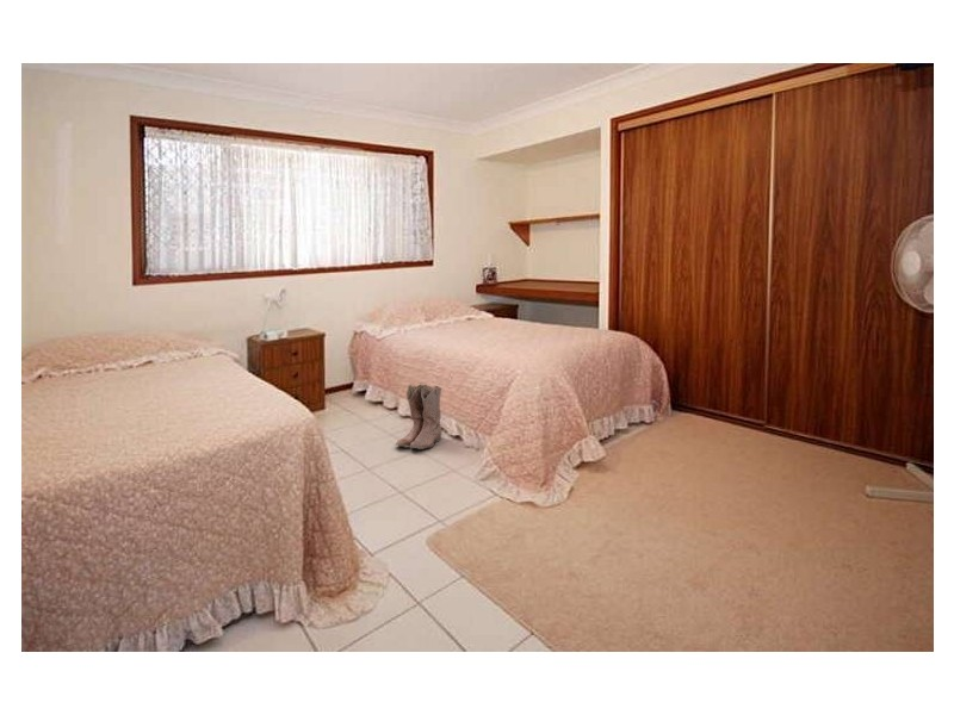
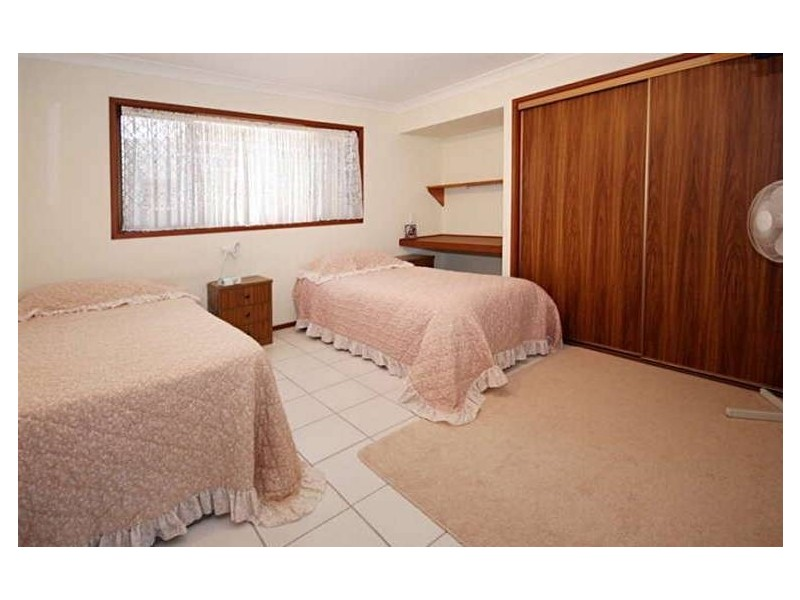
- boots (419, 414)
